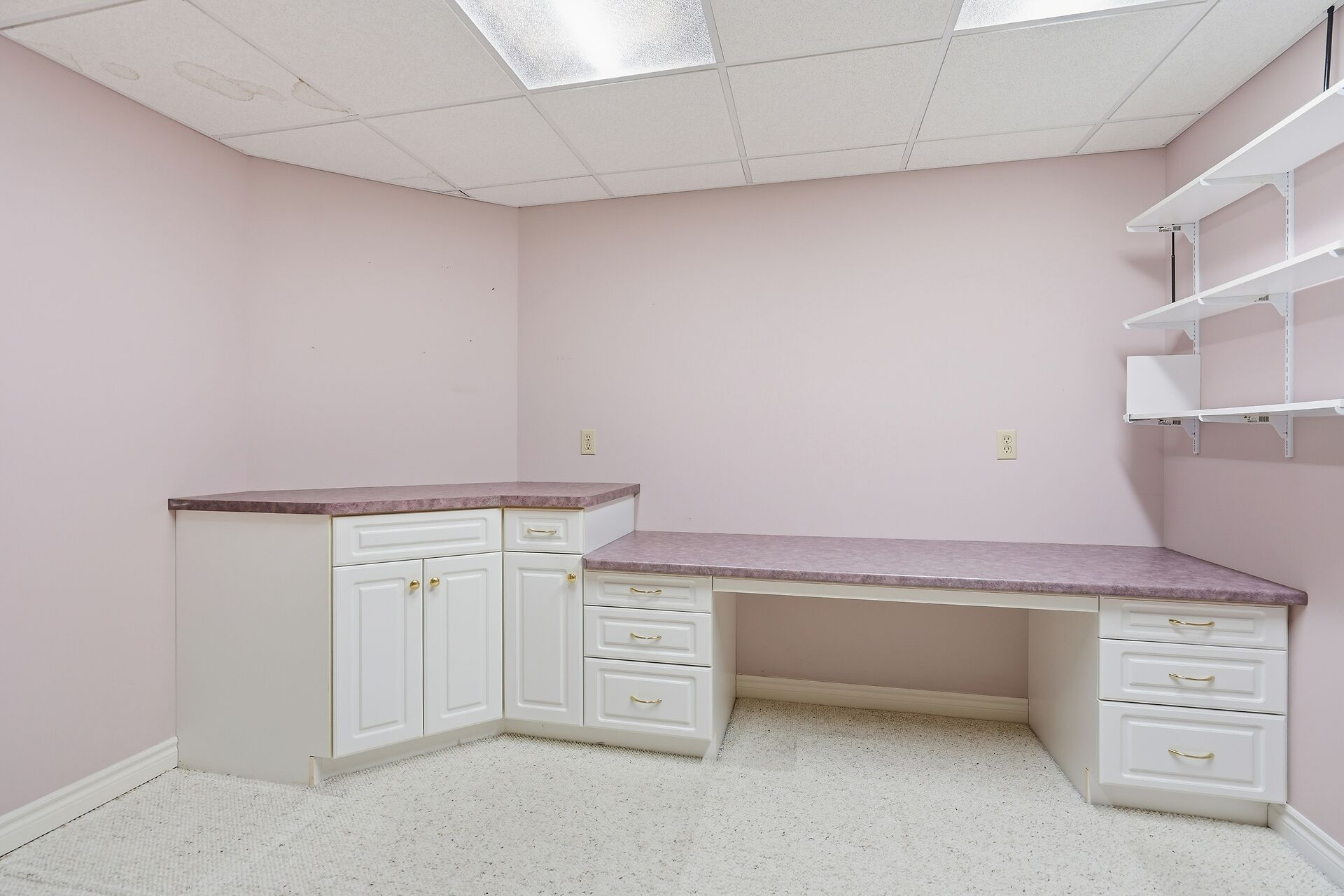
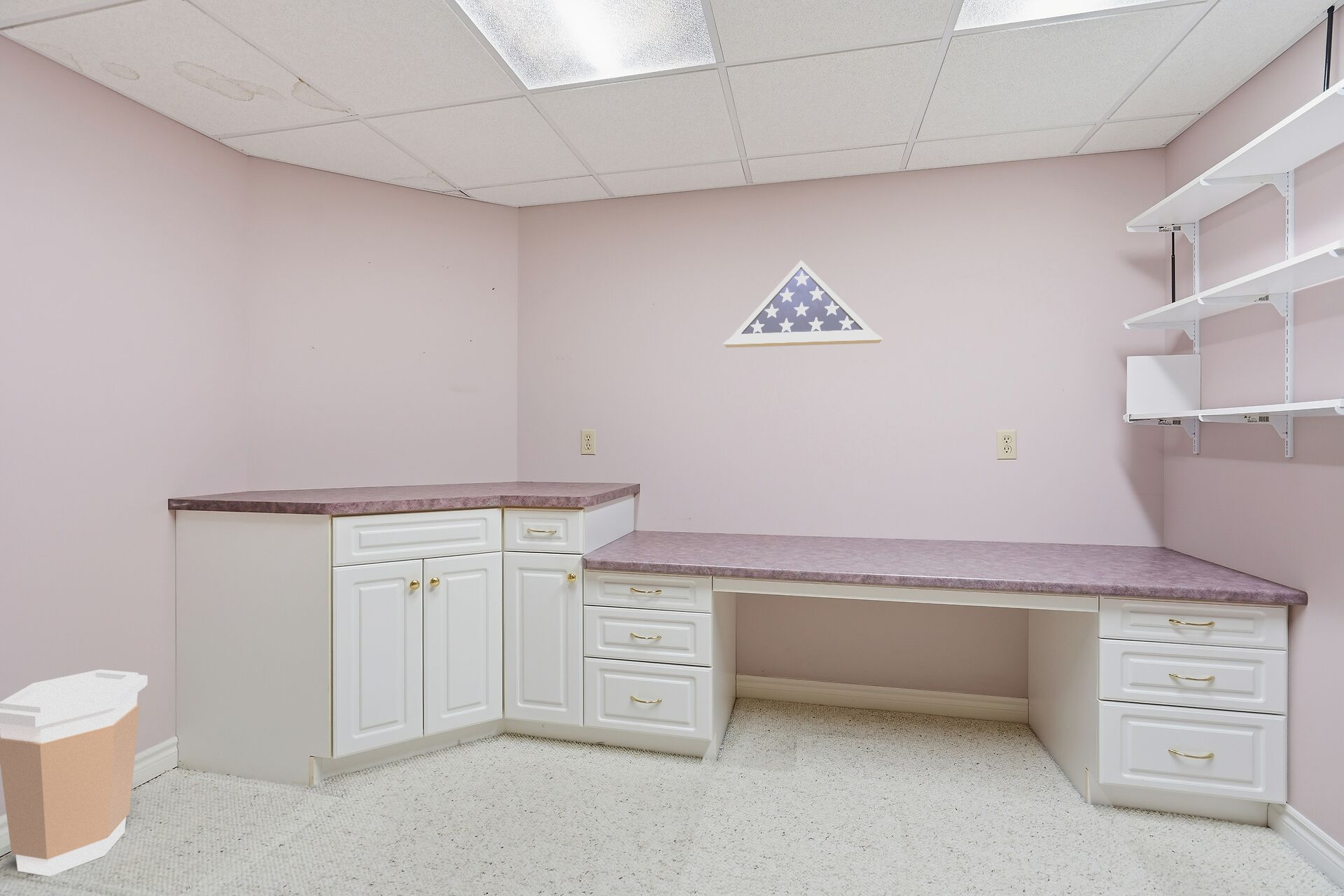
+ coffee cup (73, 769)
+ display case (801, 302)
